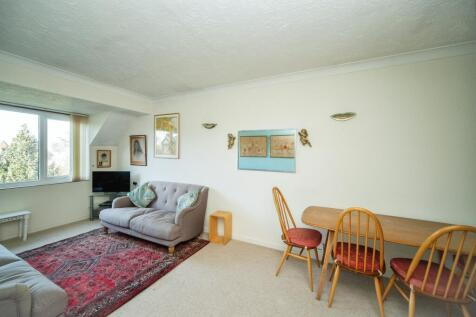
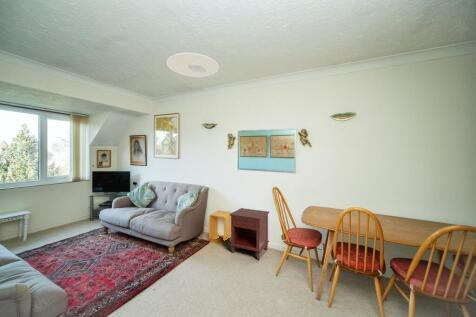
+ nightstand (249, 231)
+ ceiling light (193, 64)
